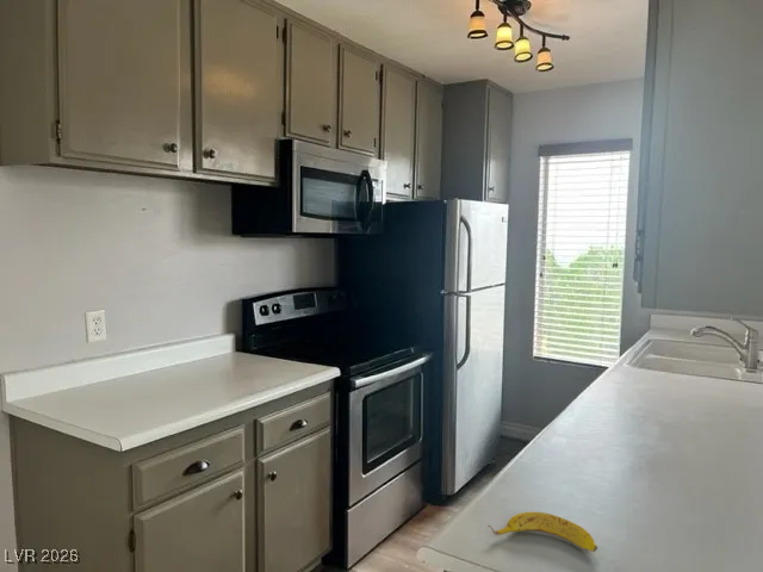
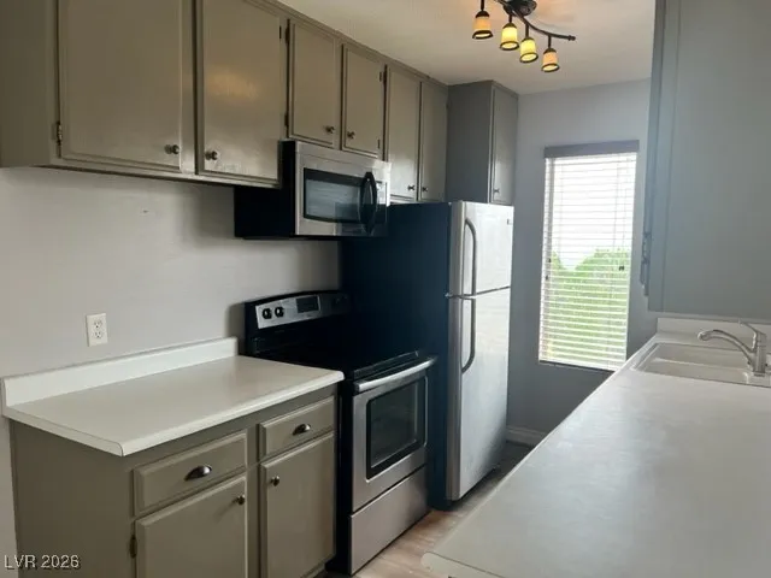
- banana (544, 531)
